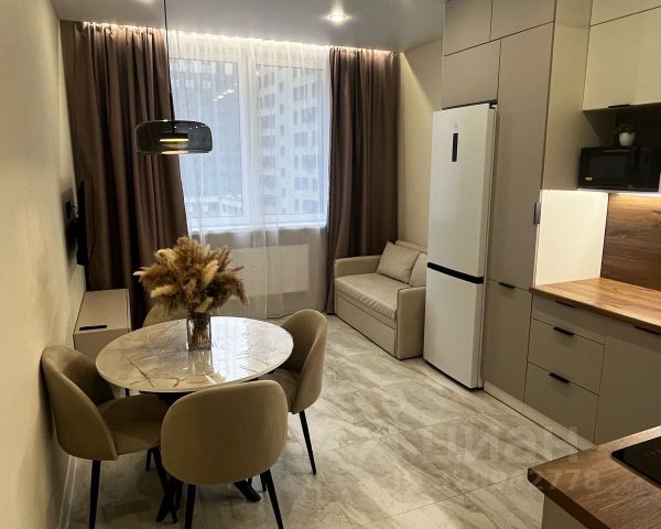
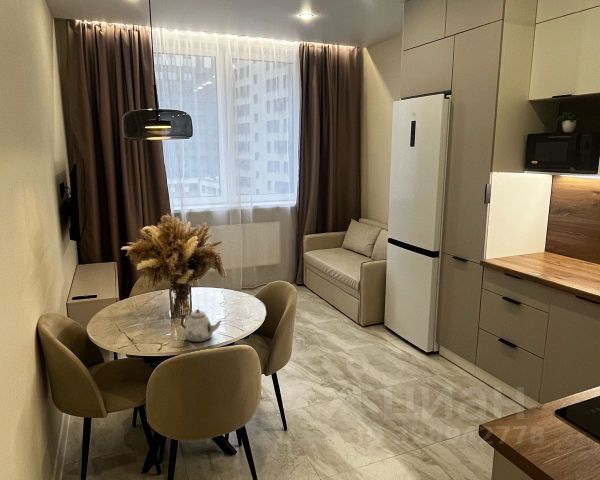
+ teapot (200, 324)
